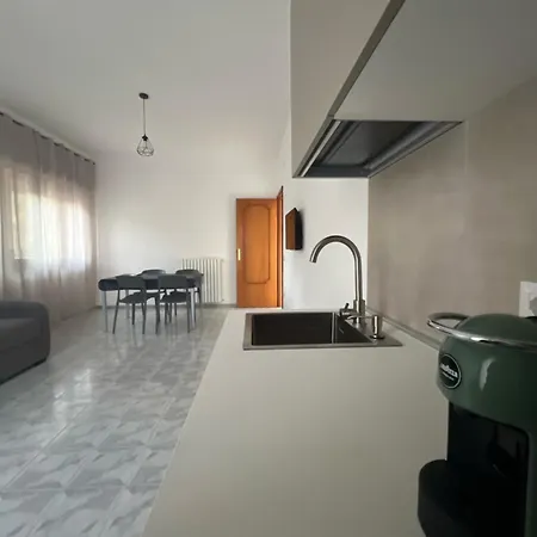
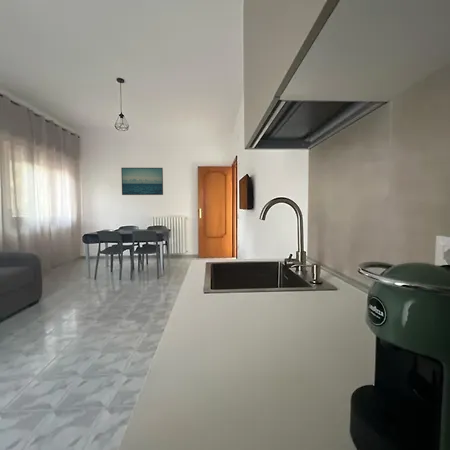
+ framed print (142, 181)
